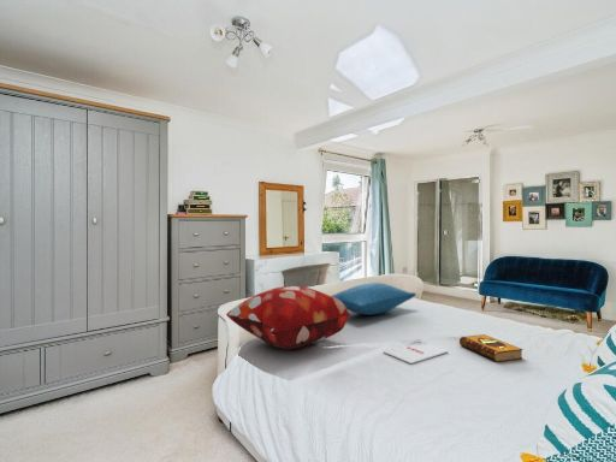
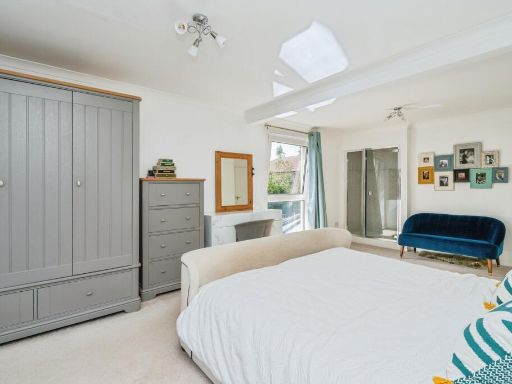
- decorative pillow (289, 314)
- hardback book (488, 346)
- pillow (371, 297)
- magazine (415, 351)
